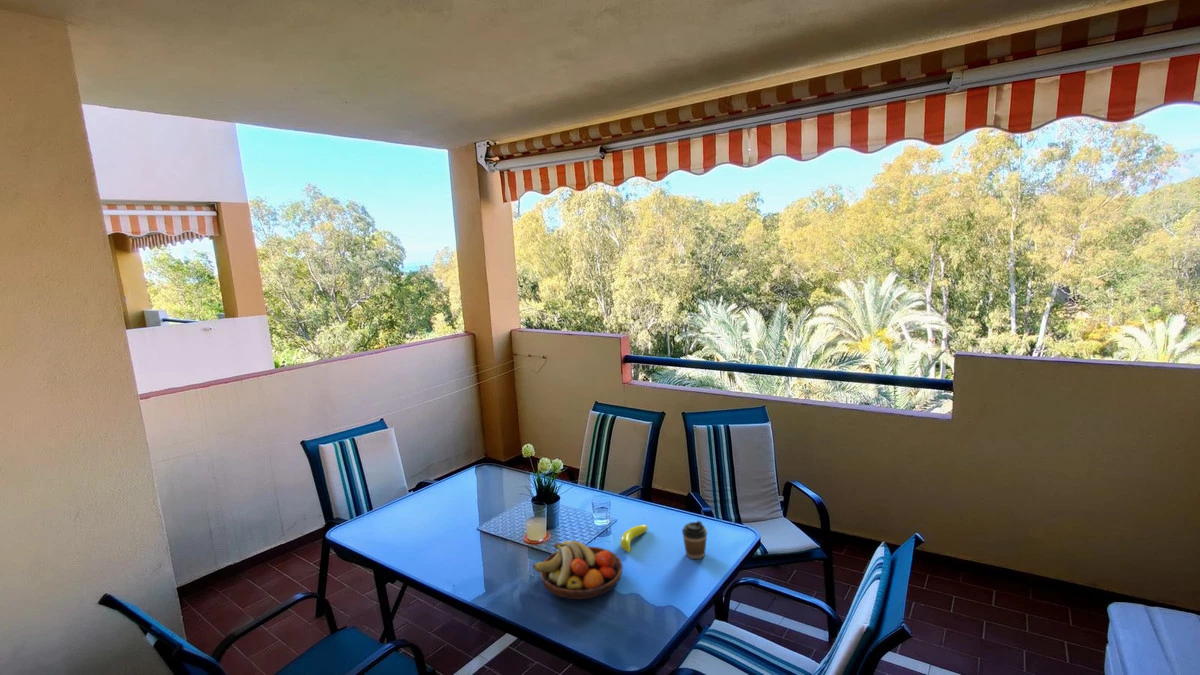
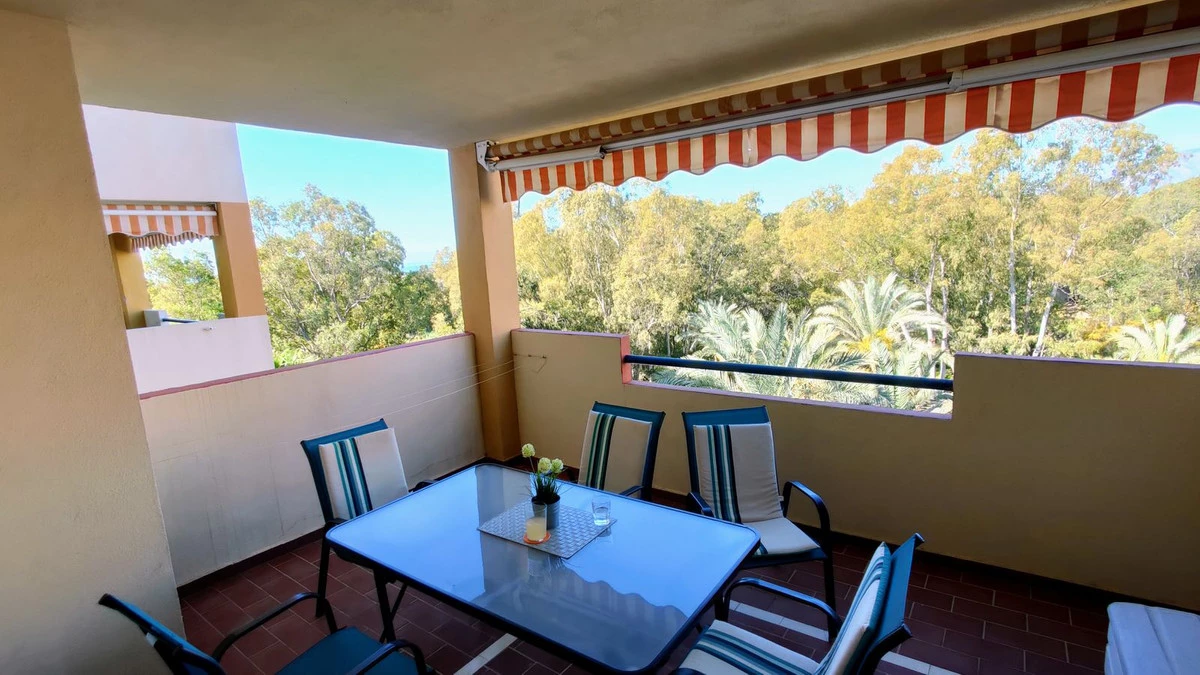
- banana (636, 535)
- coffee cup (694, 539)
- fruit bowl (580, 564)
